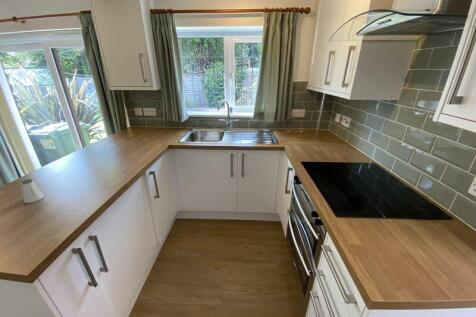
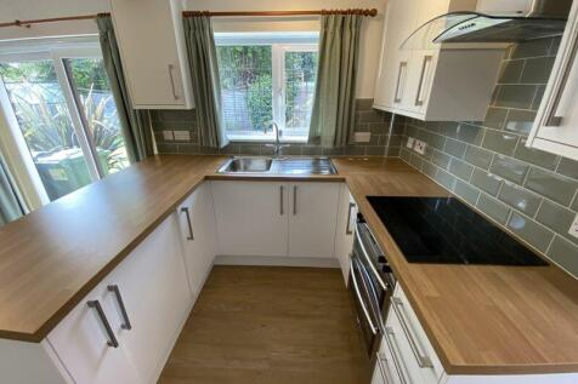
- saltshaker (30, 189)
